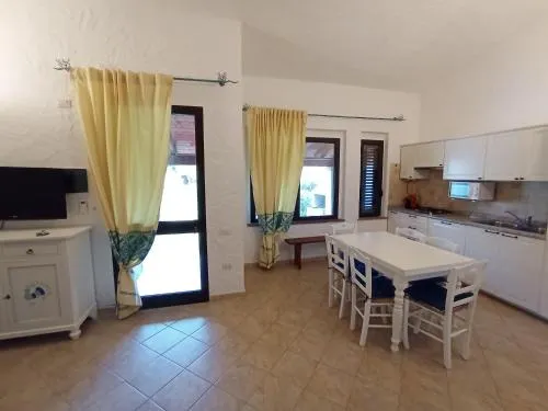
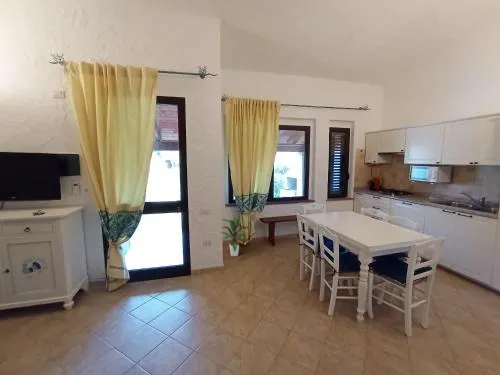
+ indoor plant (233, 235)
